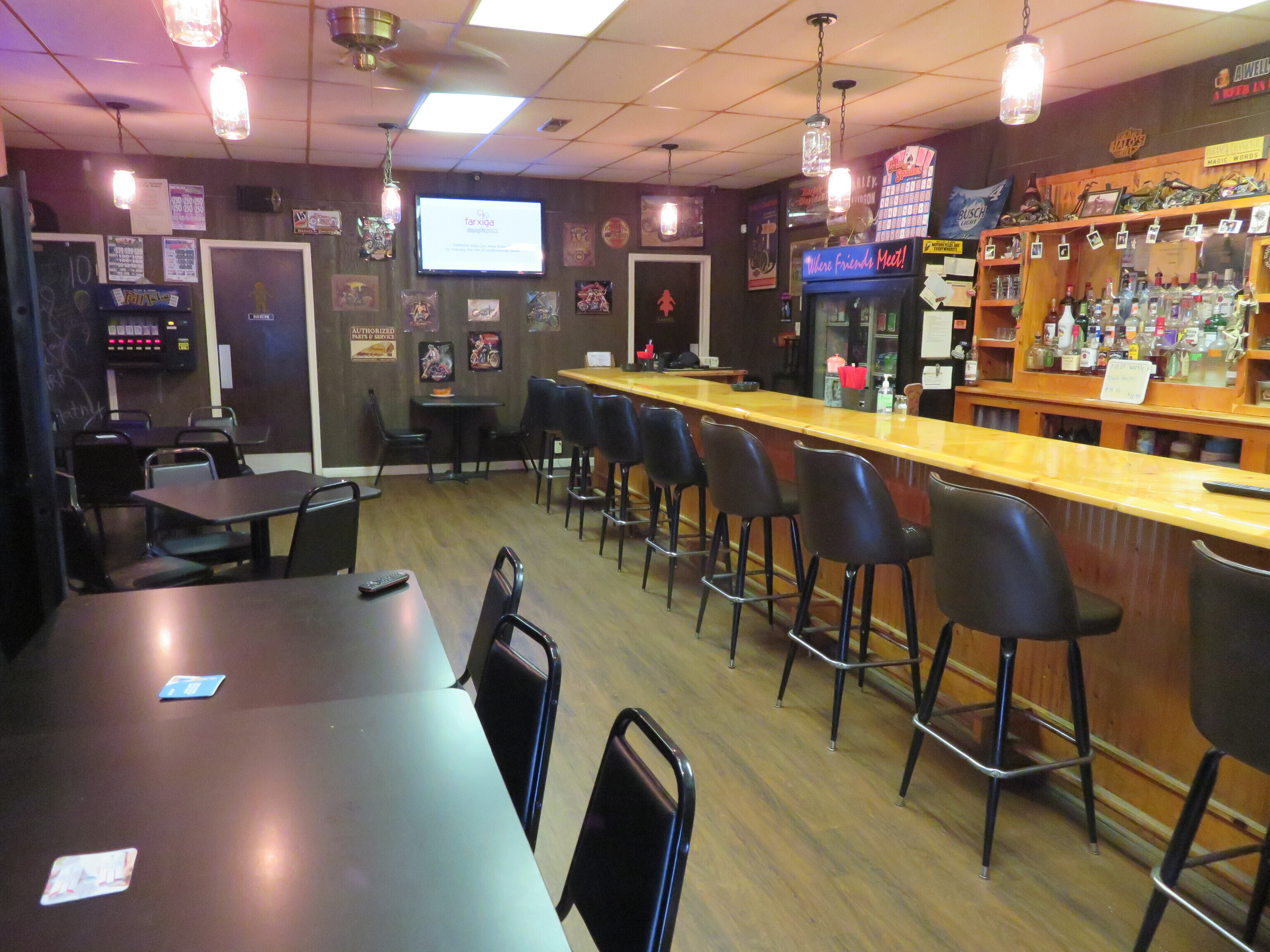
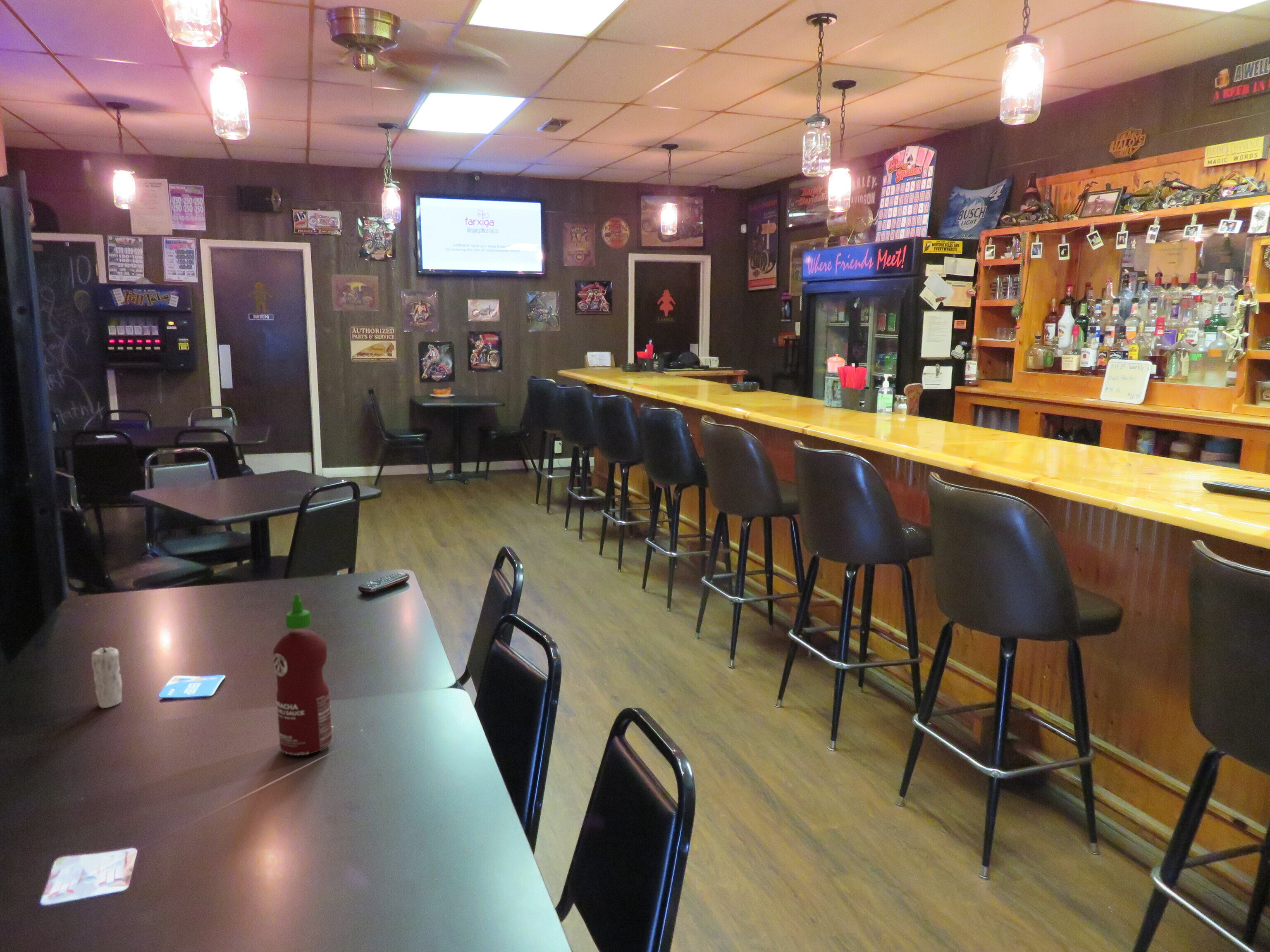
+ hot sauce (301, 671)
+ candle (107, 671)
